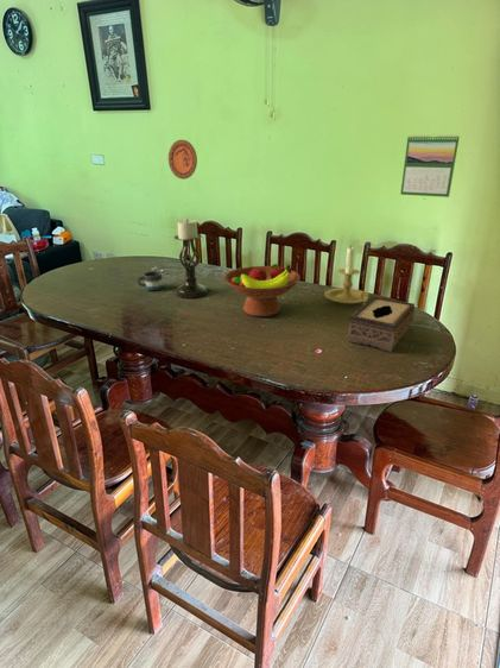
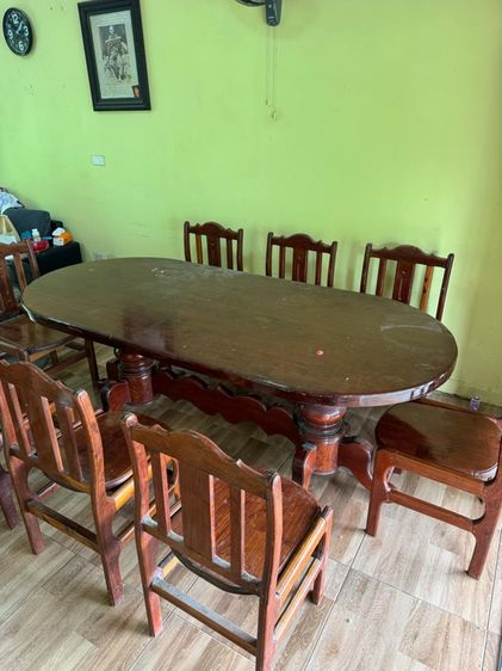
- decorative plate (182, 159)
- candle holder (348, 273)
- candle holder (189, 256)
- fruit bowl (261, 286)
- mug (151, 282)
- tissue box (381, 321)
- calendar (428, 165)
